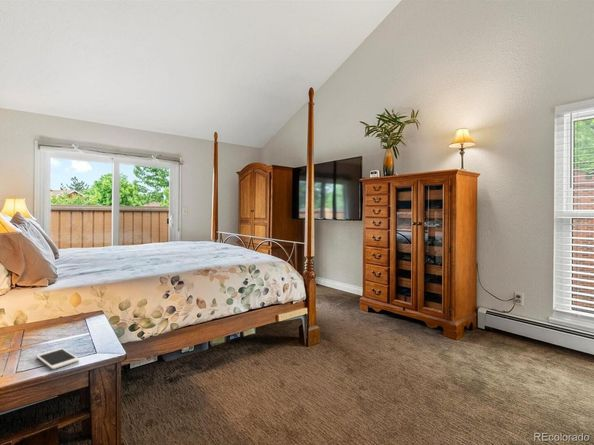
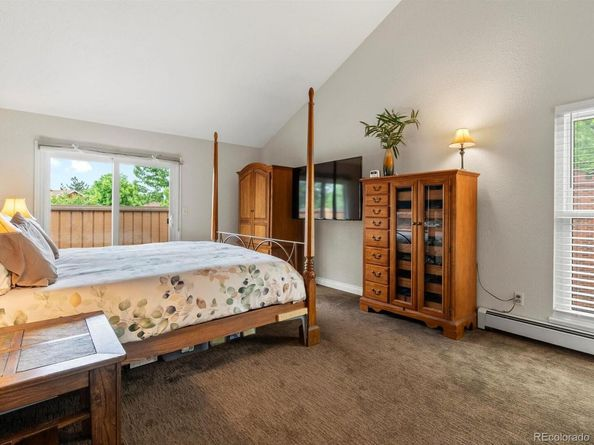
- cell phone (57, 358)
